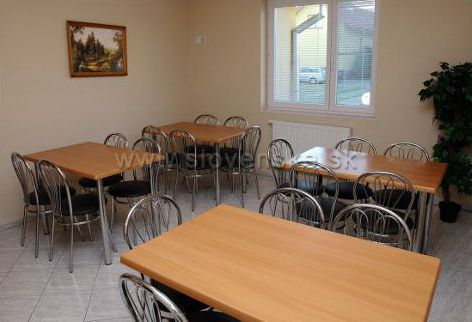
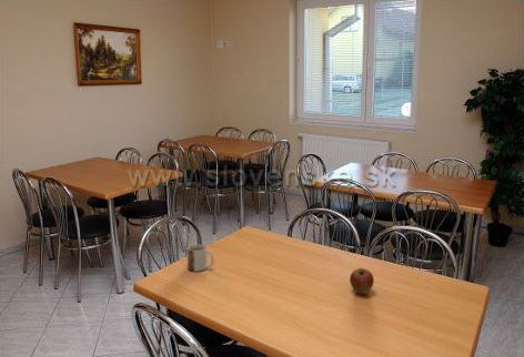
+ apple (361, 279)
+ mug (201, 257)
